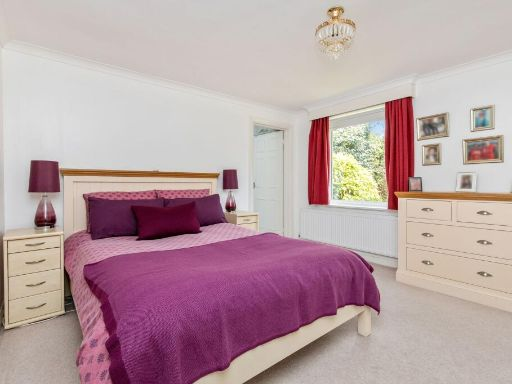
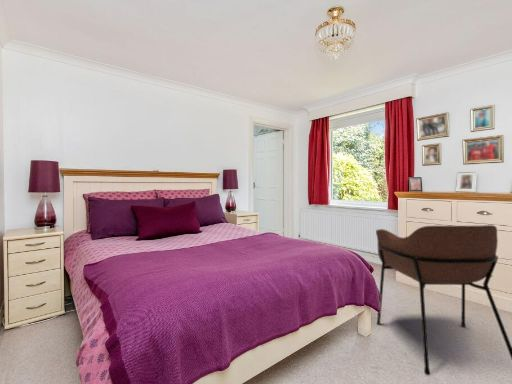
+ armchair (438, 282)
